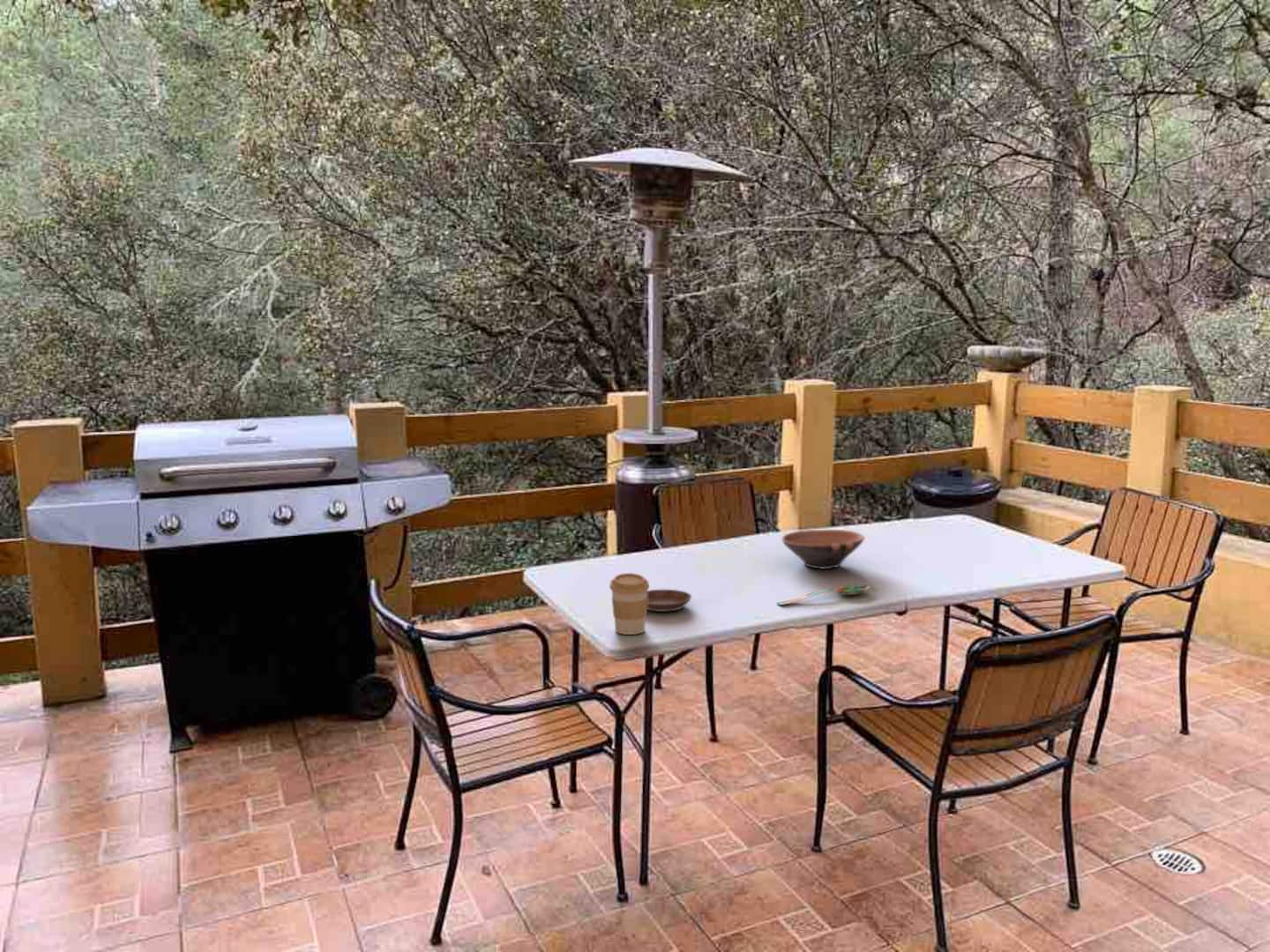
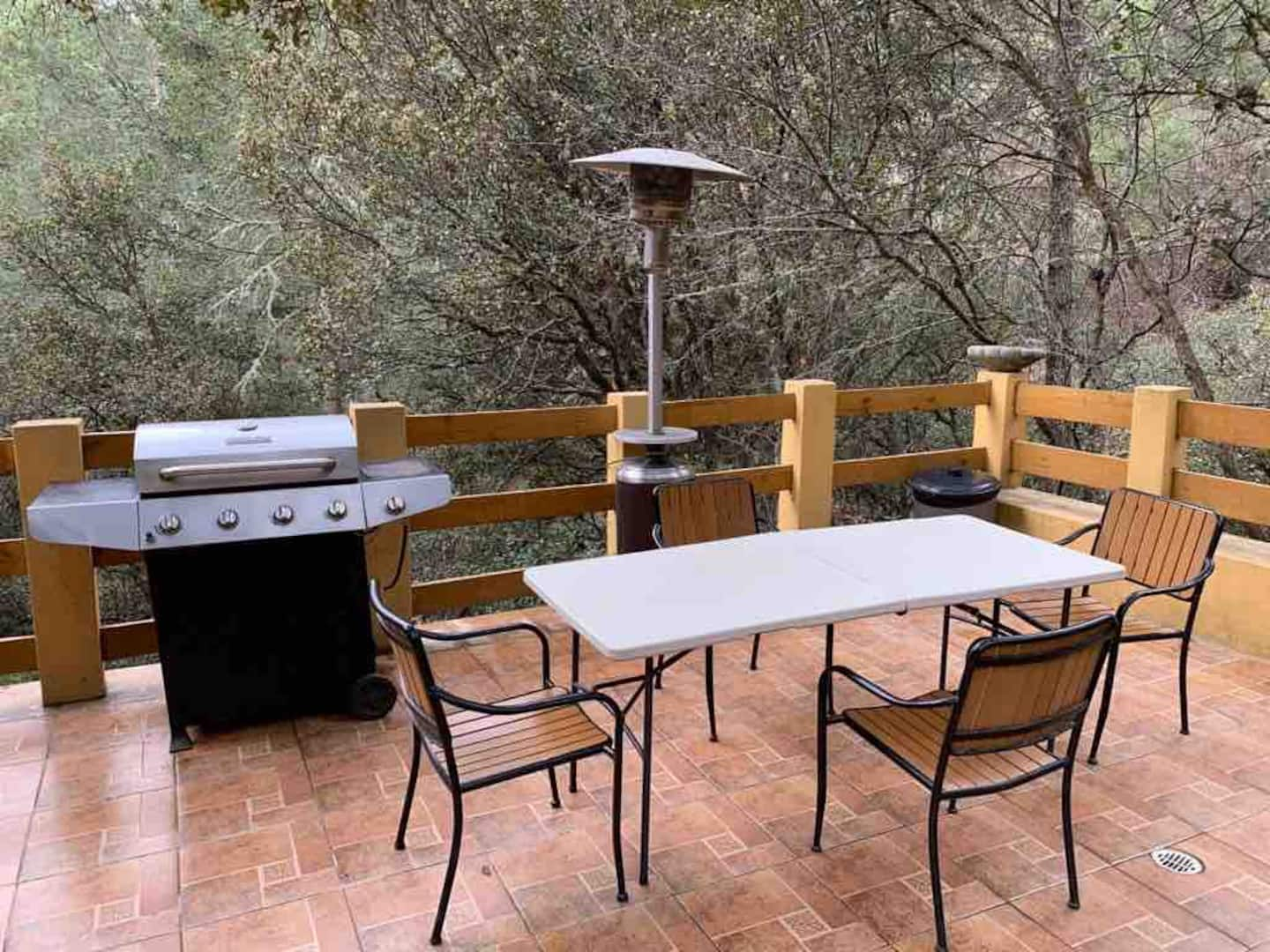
- spoon (824, 591)
- saucer (662, 601)
- coffee cup (630, 603)
- bowl (822, 550)
